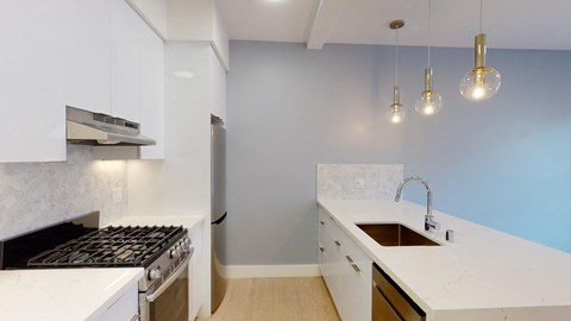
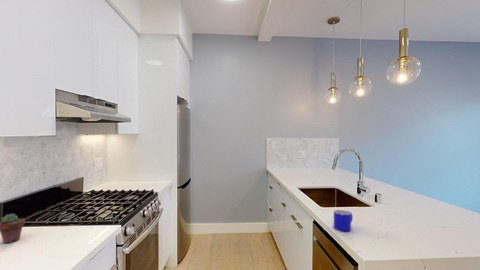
+ mug (344, 219)
+ potted succulent (11, 226)
